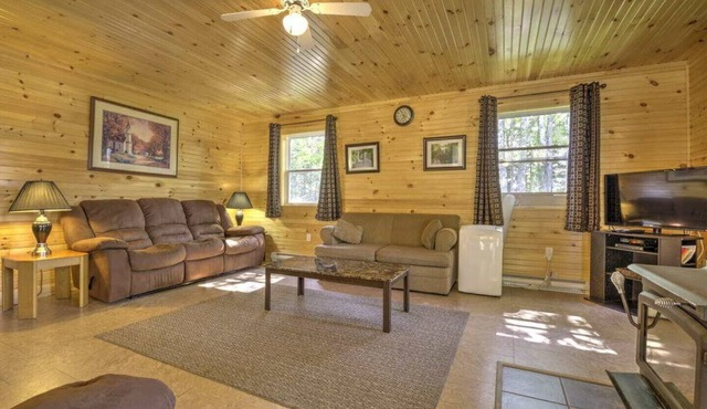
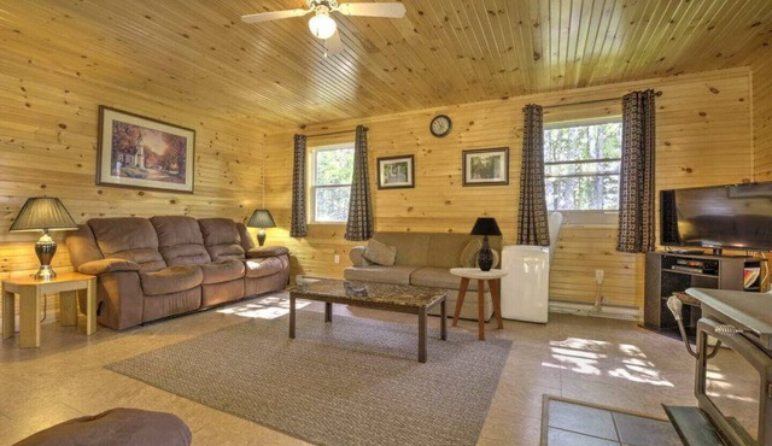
+ side table (478, 300)
+ table lamp (485, 243)
